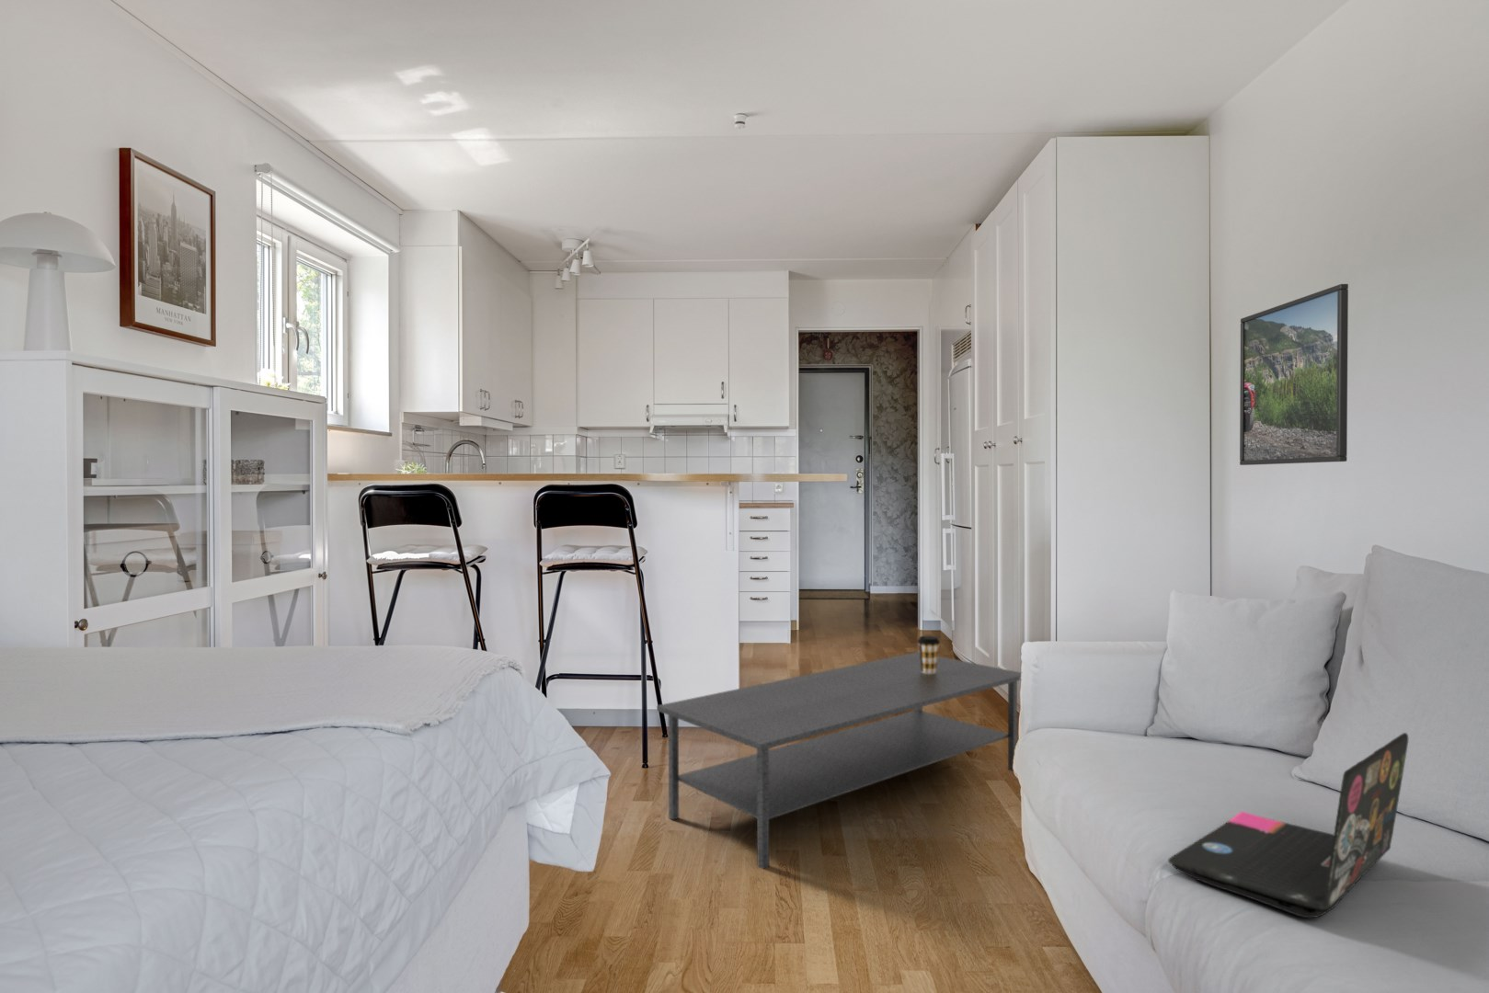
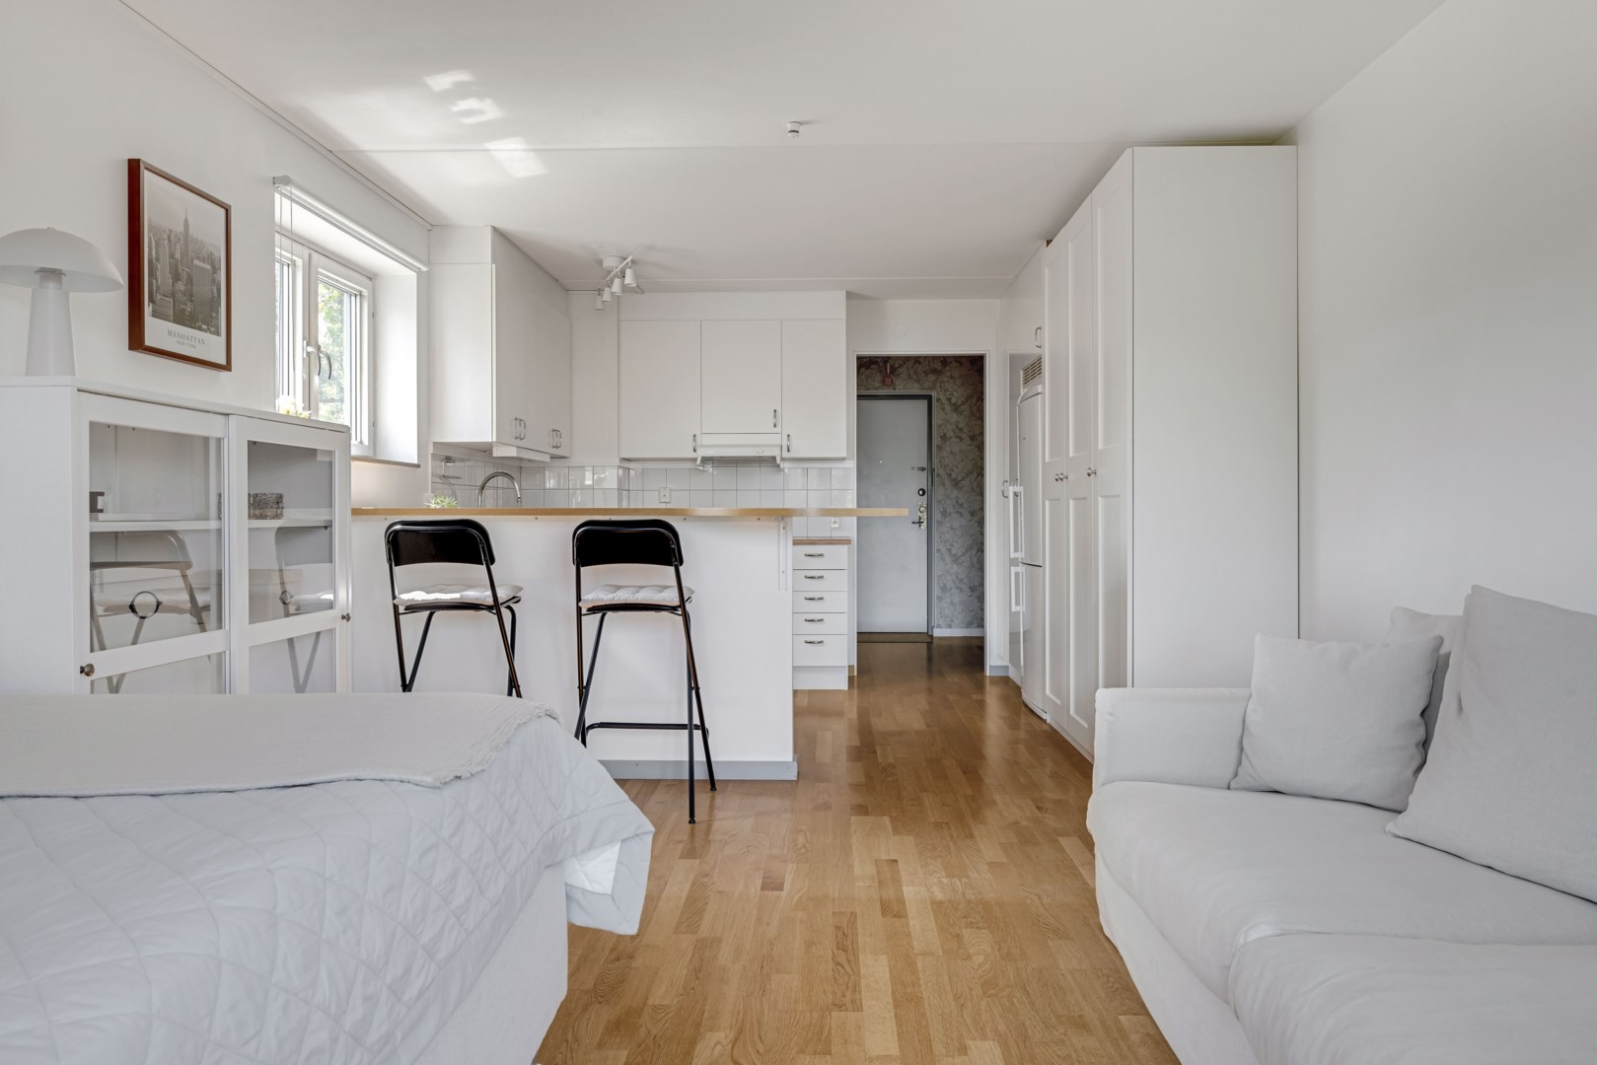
- laptop (1283, 822)
- coffee table (855, 740)
- coffee cup (928, 654)
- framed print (1288, 382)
